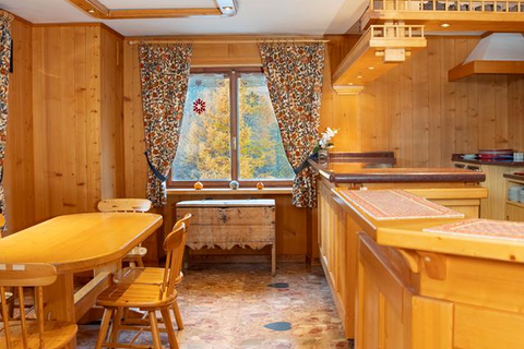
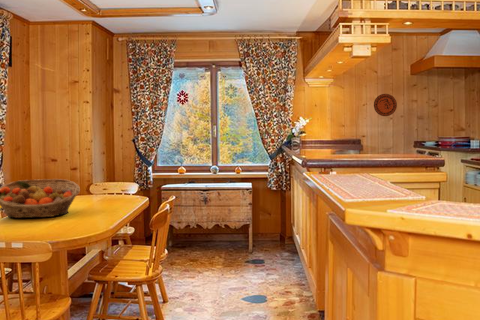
+ decorative plate (385, 105)
+ fruit basket (38, 197)
